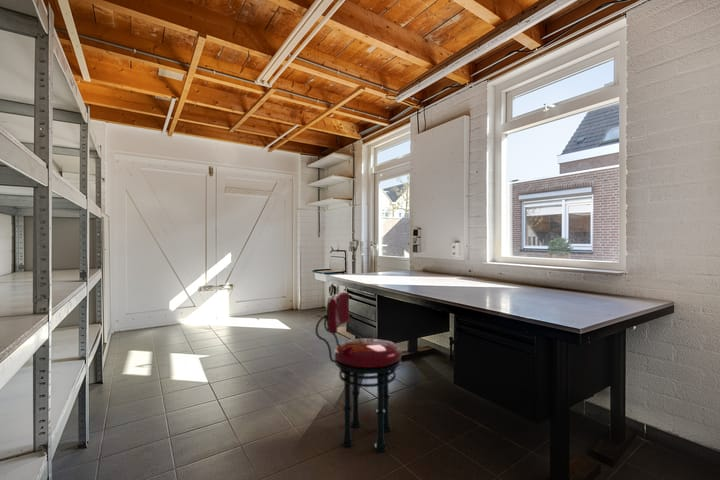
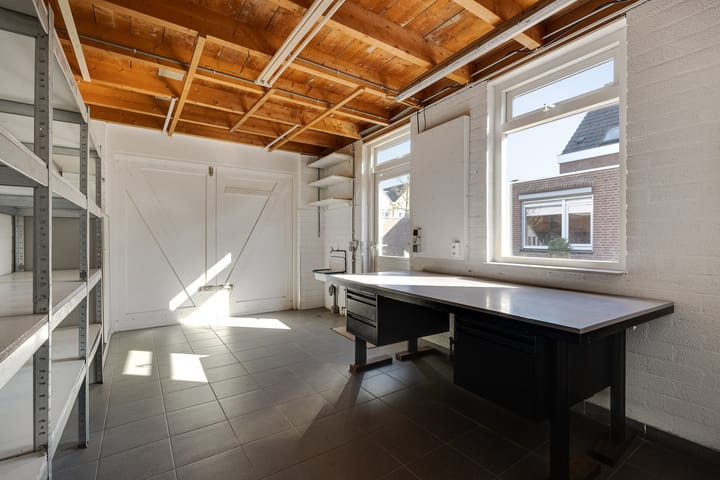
- stool (359, 365)
